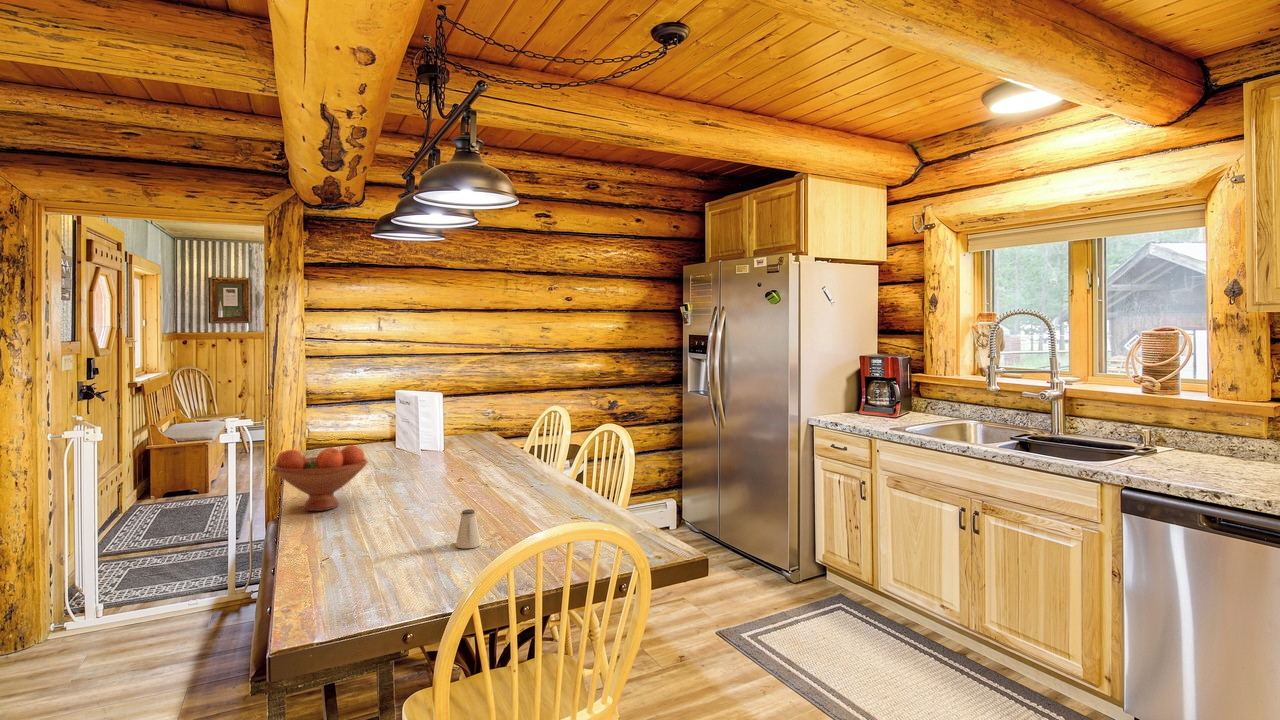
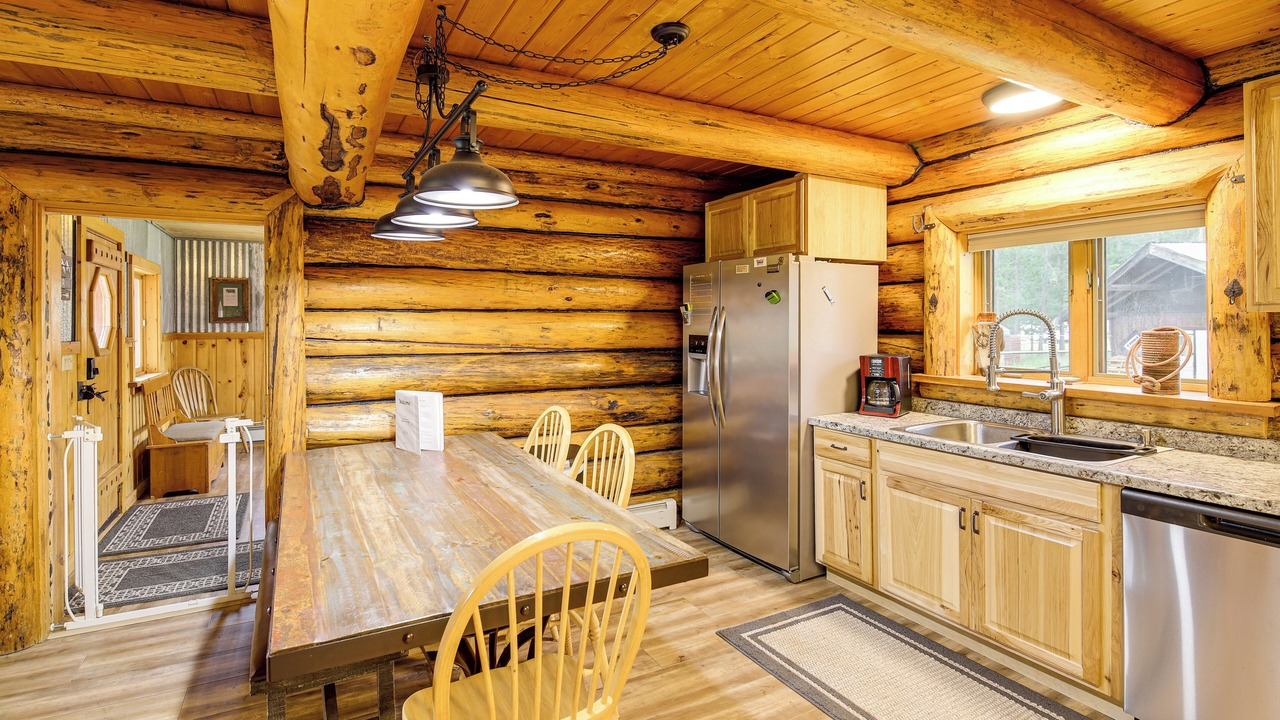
- saltshaker (468, 527)
- fruit bowl (321, 476)
